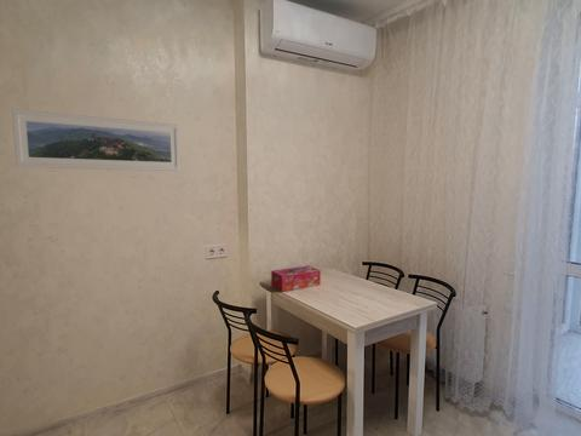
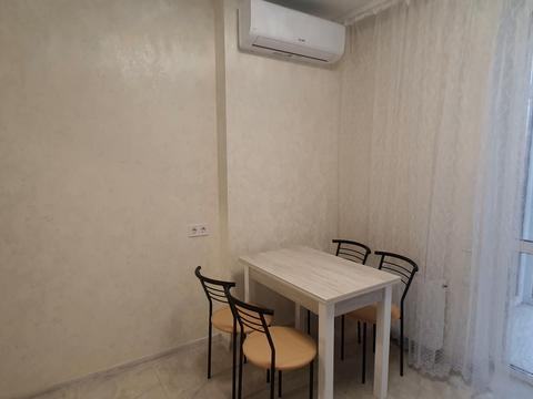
- tissue box (295, 277)
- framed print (105, 143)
